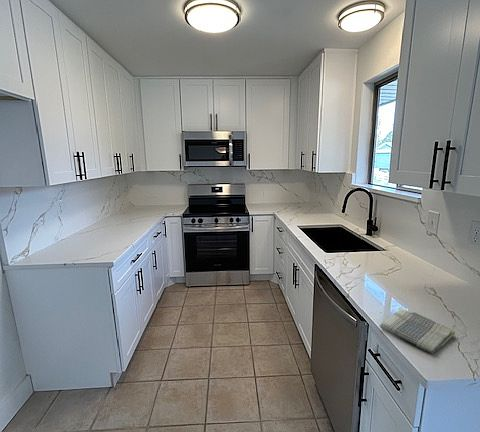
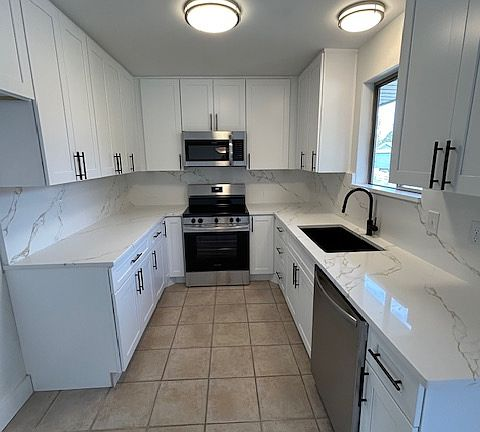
- dish towel (417, 327)
